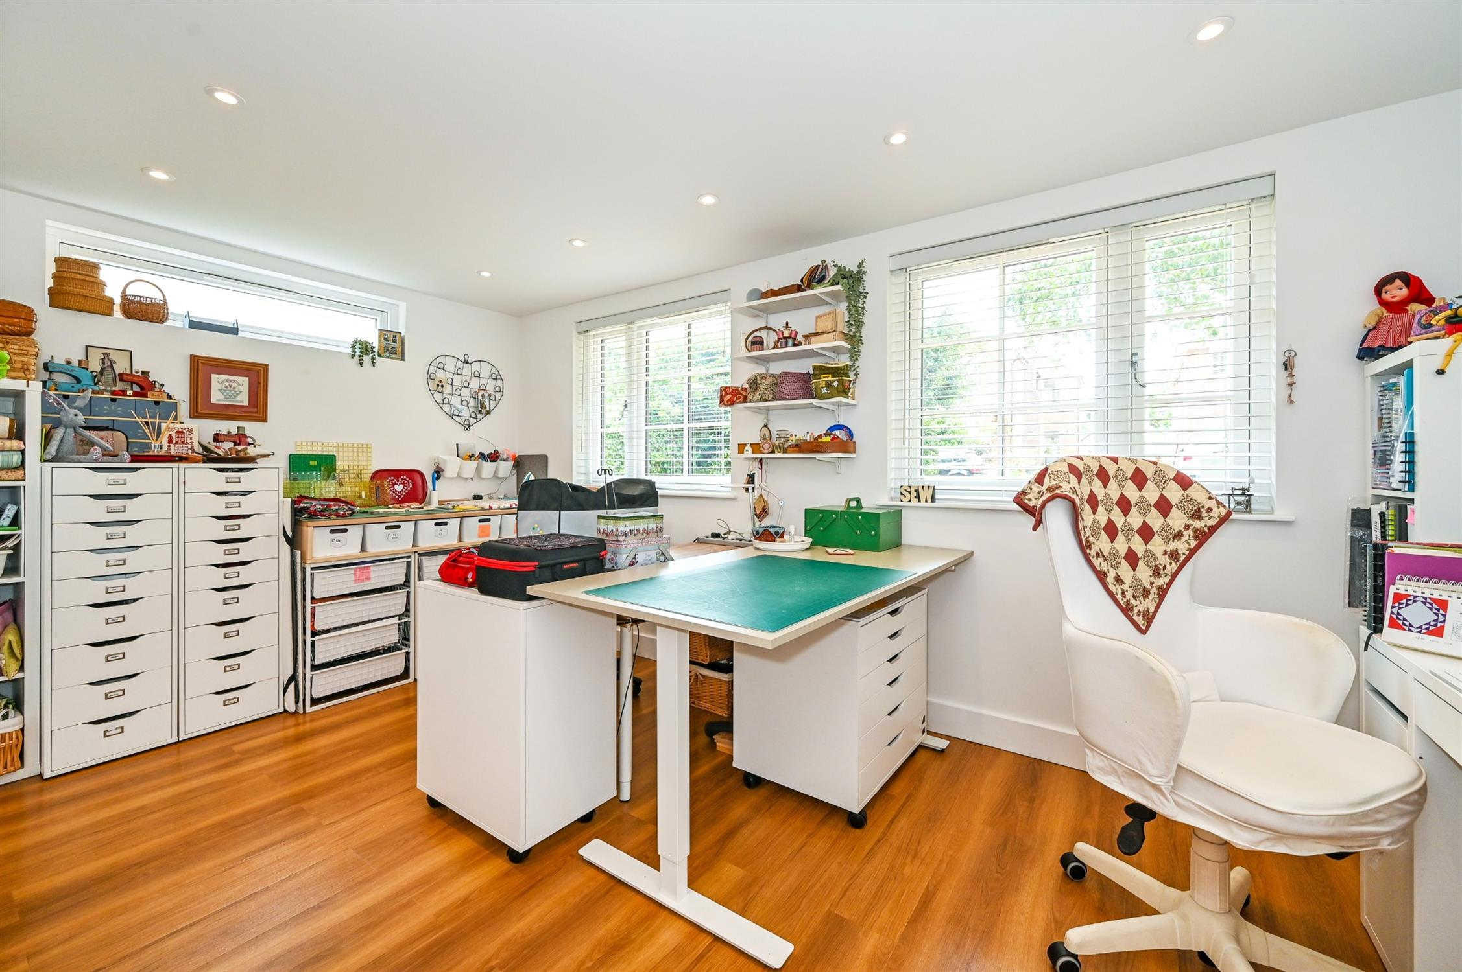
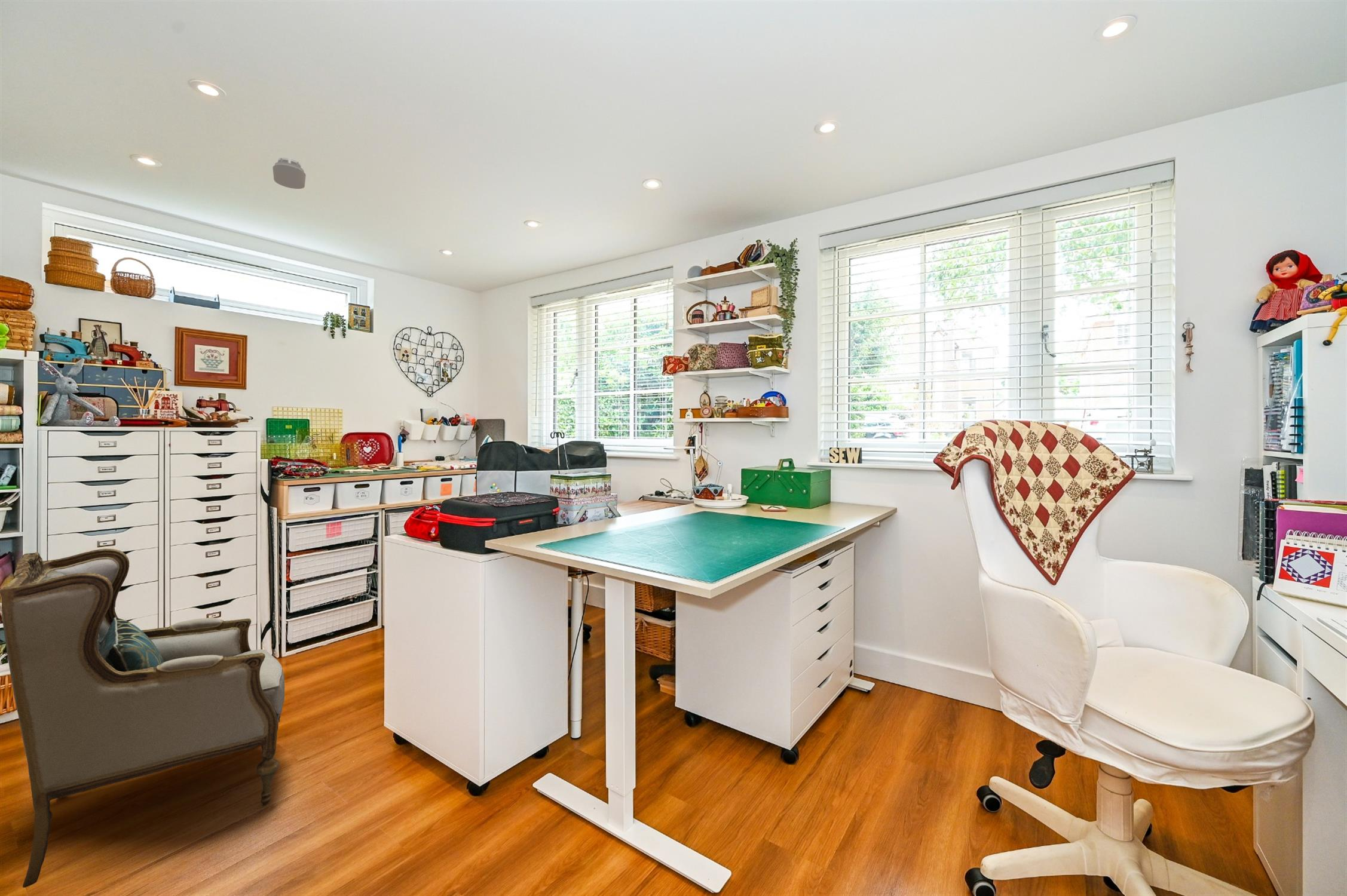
+ armchair (158, 673)
+ smoke detector (289, 172)
